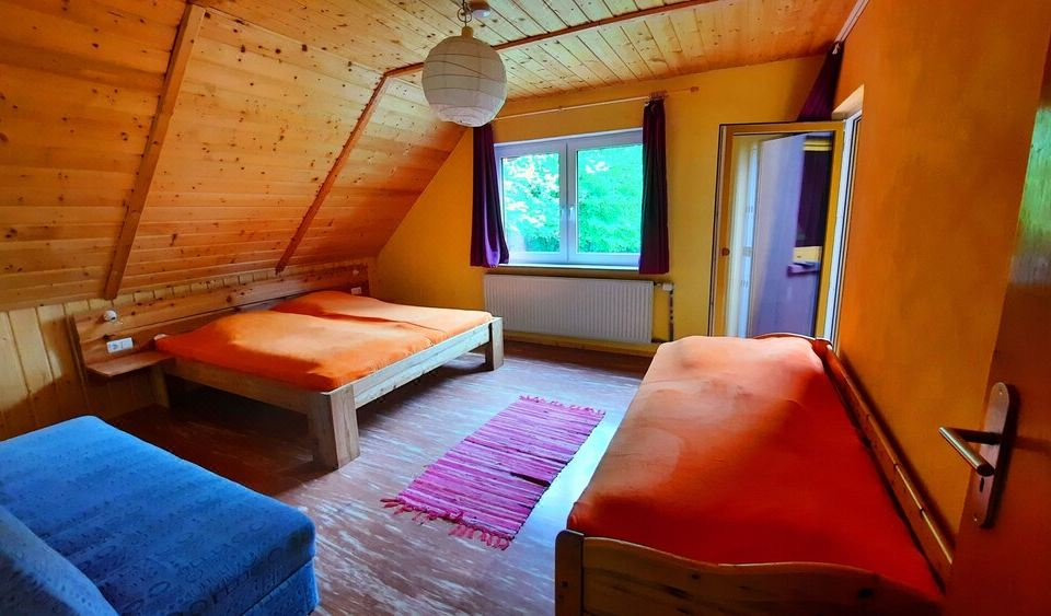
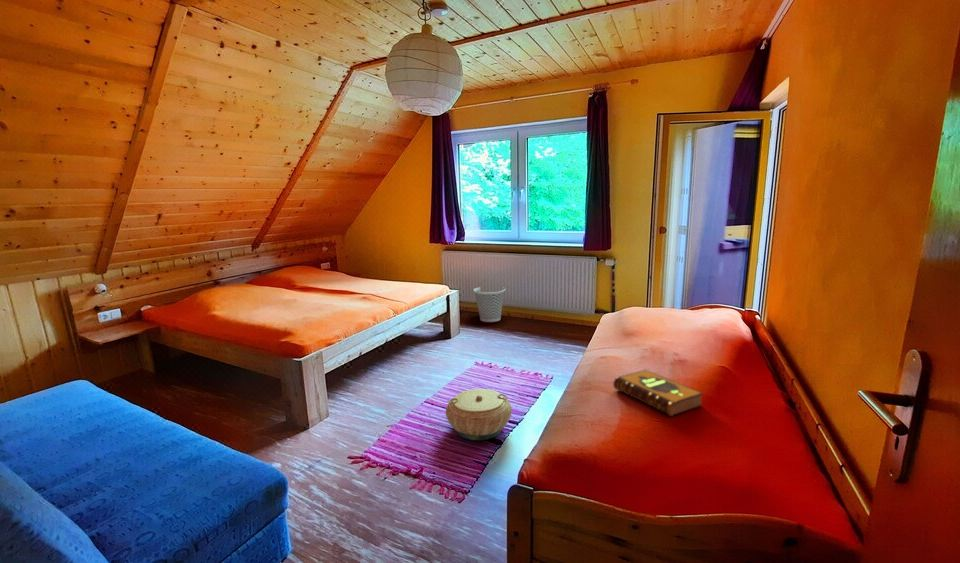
+ basket (478, 412)
+ hardback book (655, 391)
+ wastebasket (489, 304)
